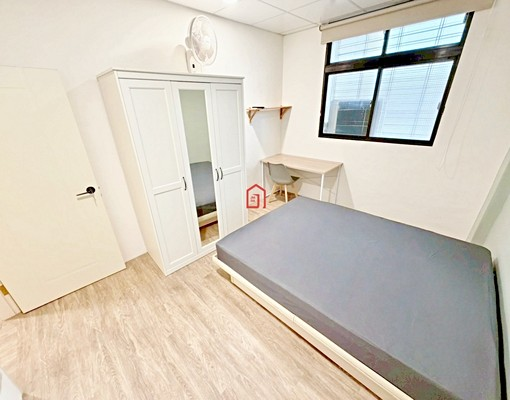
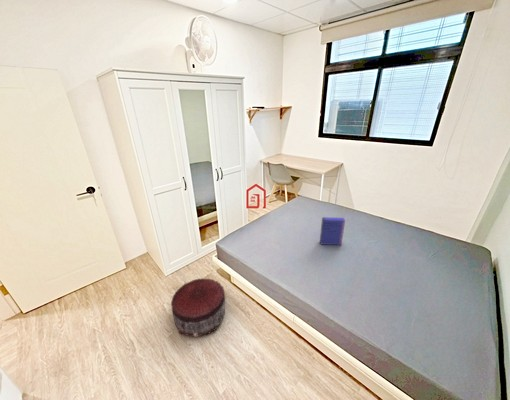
+ cereal box (331, 231)
+ pouf (199, 304)
